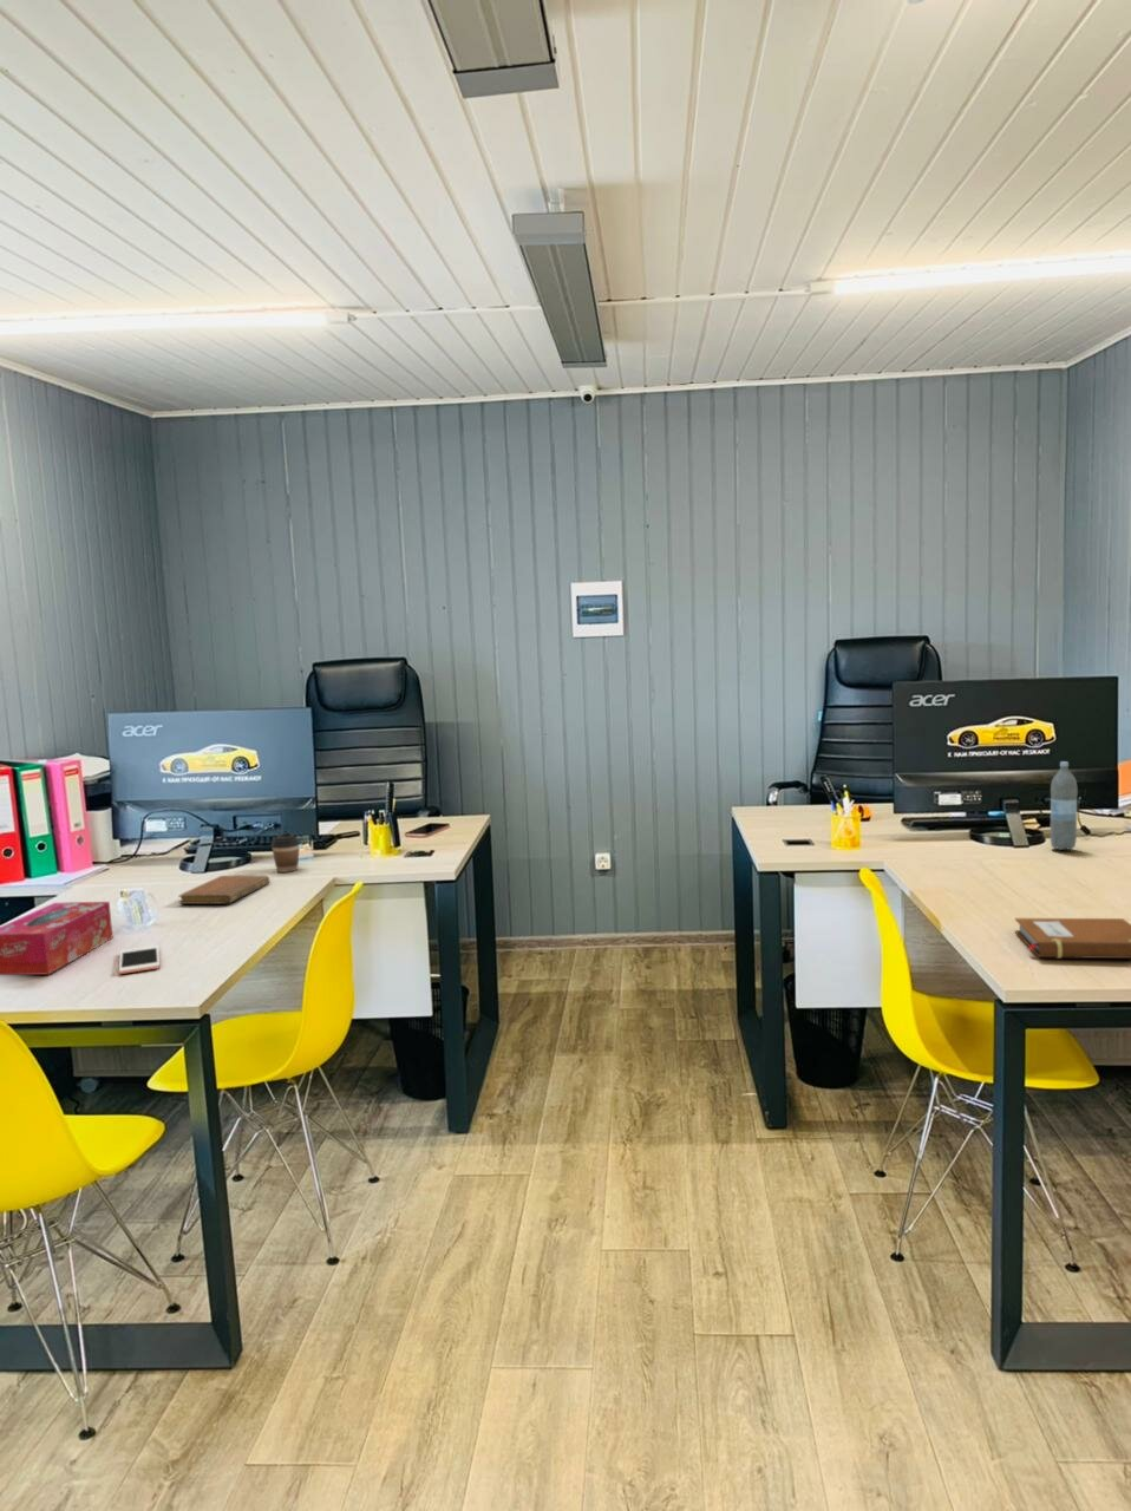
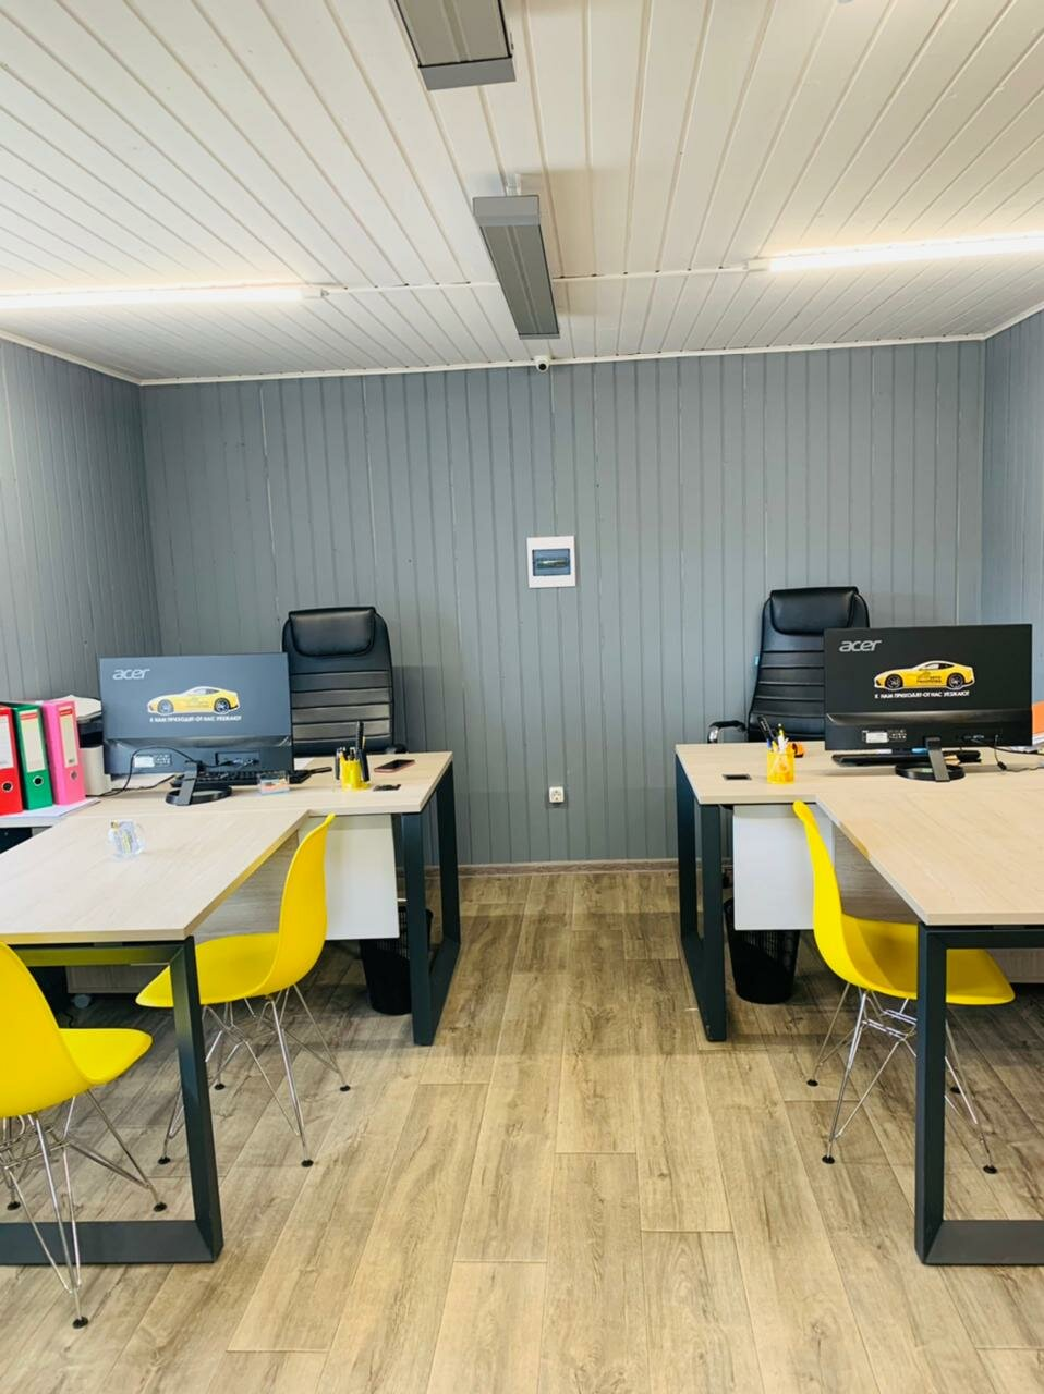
- notebook (1079, 937)
- water bottle (1062, 805)
- cell phone (139, 959)
- coffee cup (285, 851)
- notebook (226, 889)
- tissue box (51, 936)
